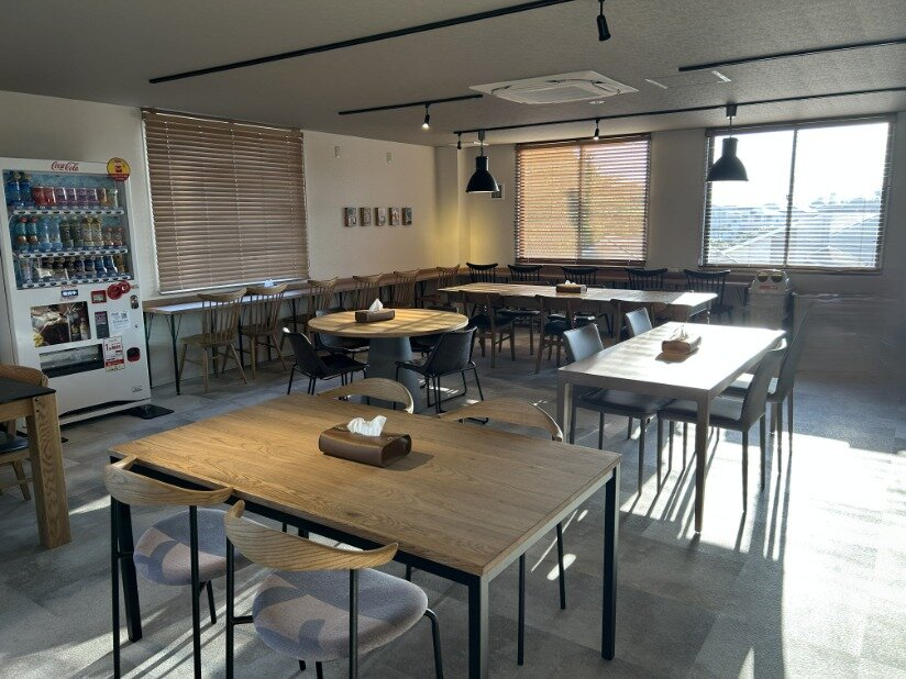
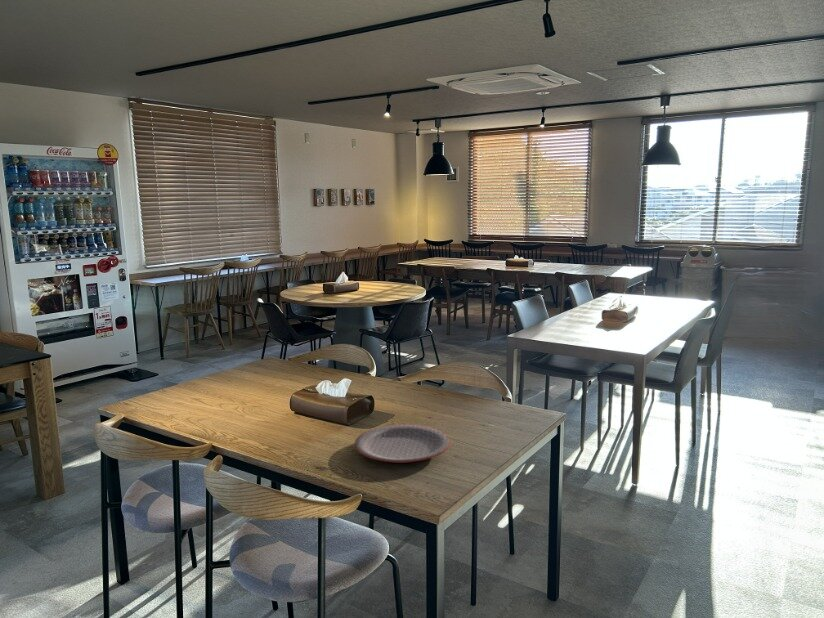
+ plate (402, 444)
